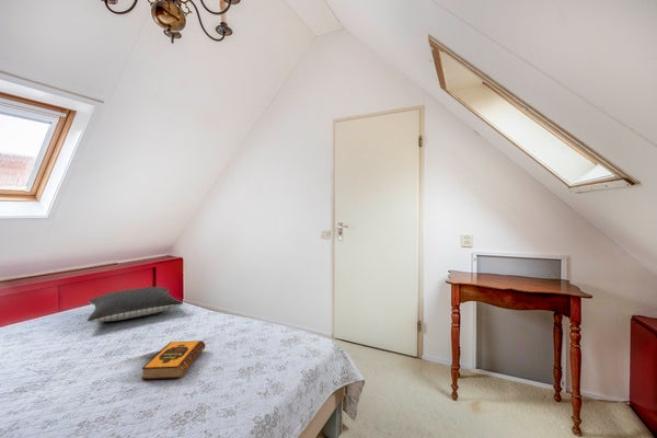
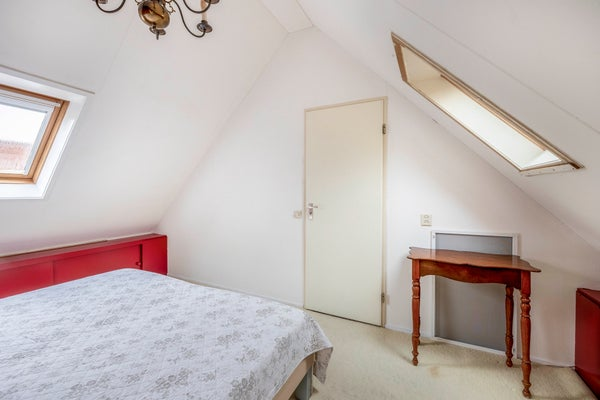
- hardback book (176, 358)
- pillow (135, 302)
